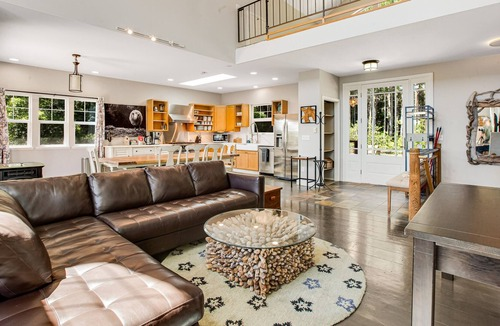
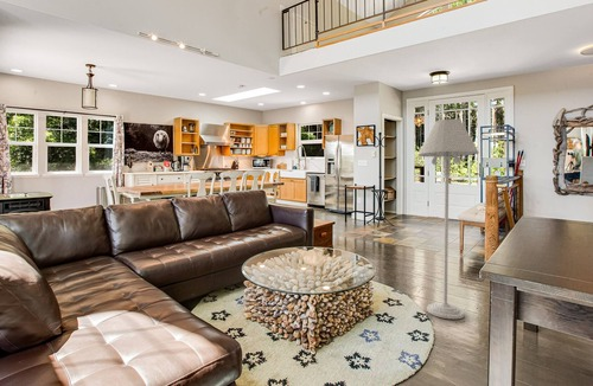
+ floor lamp (446, 217)
